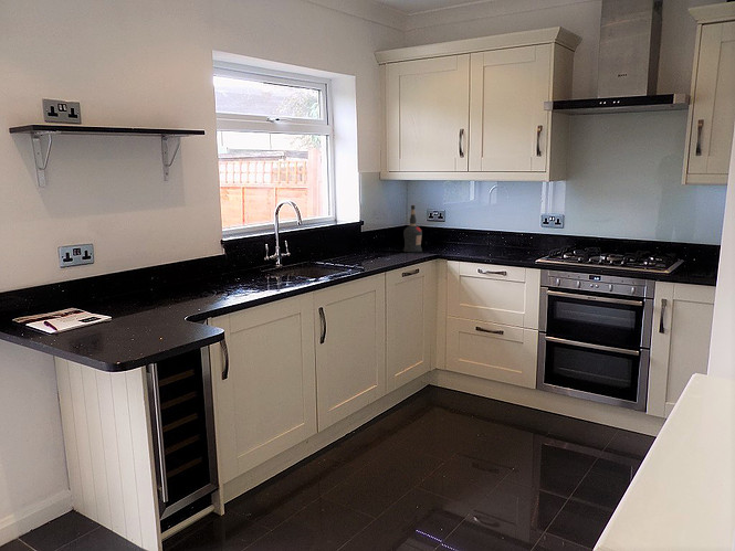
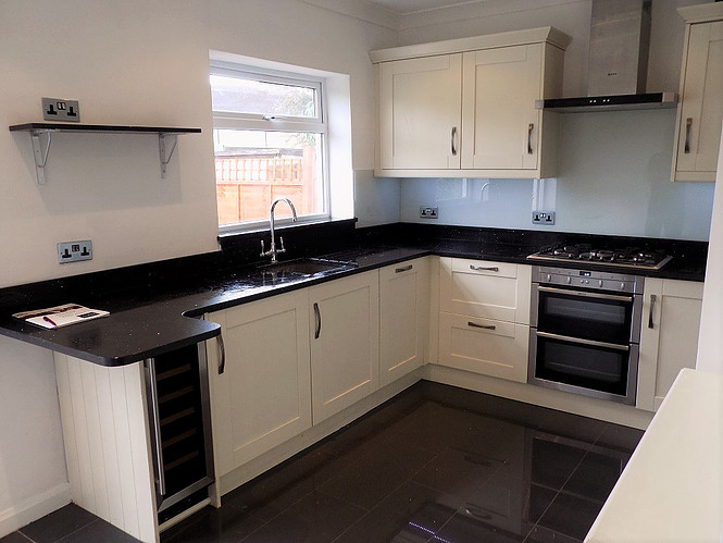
- liquor bottle (412, 227)
